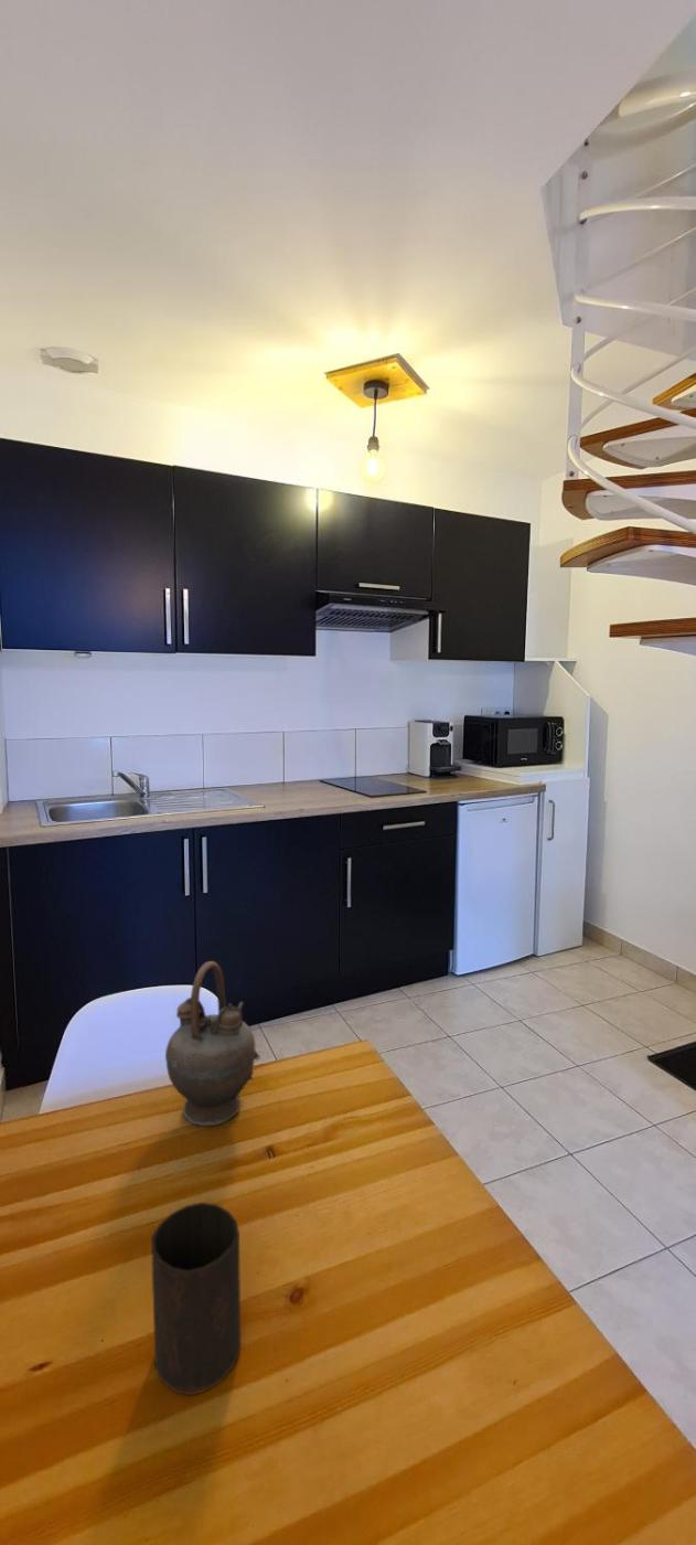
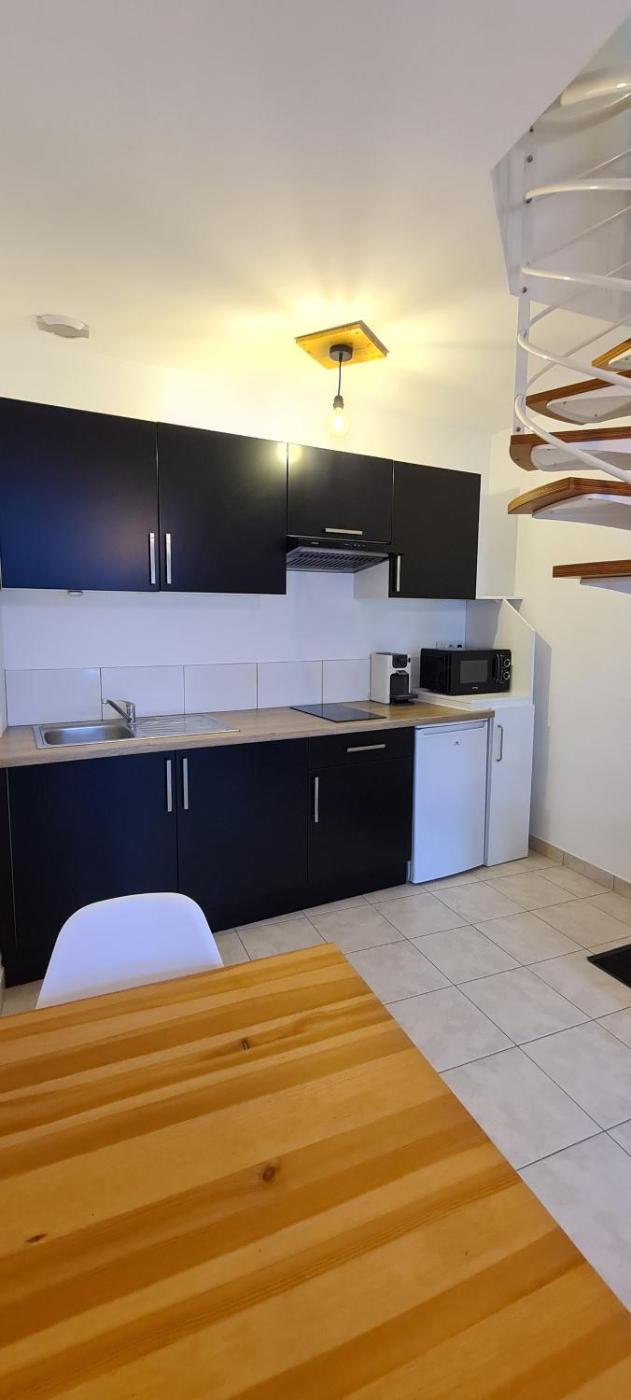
- teapot (216, 1033)
- cup (196, 1293)
